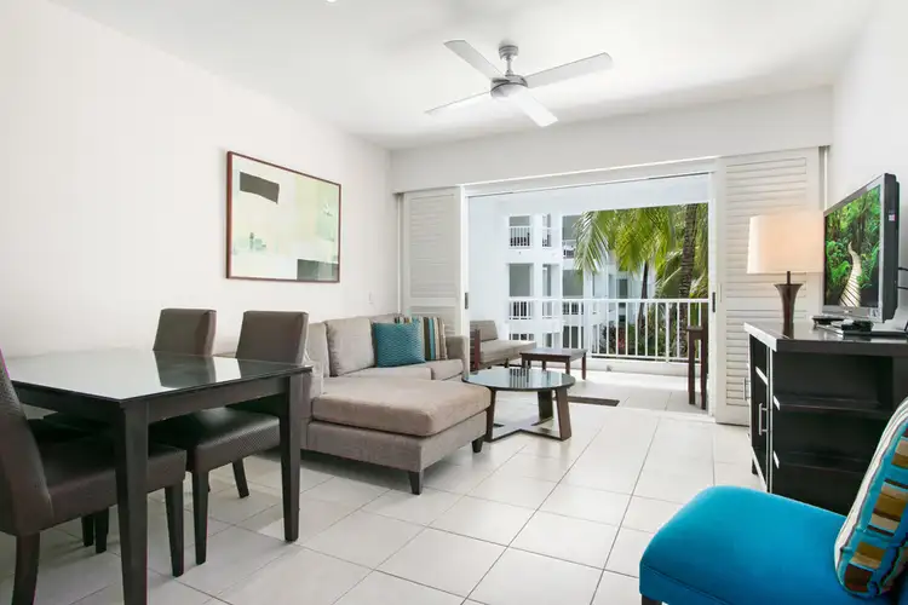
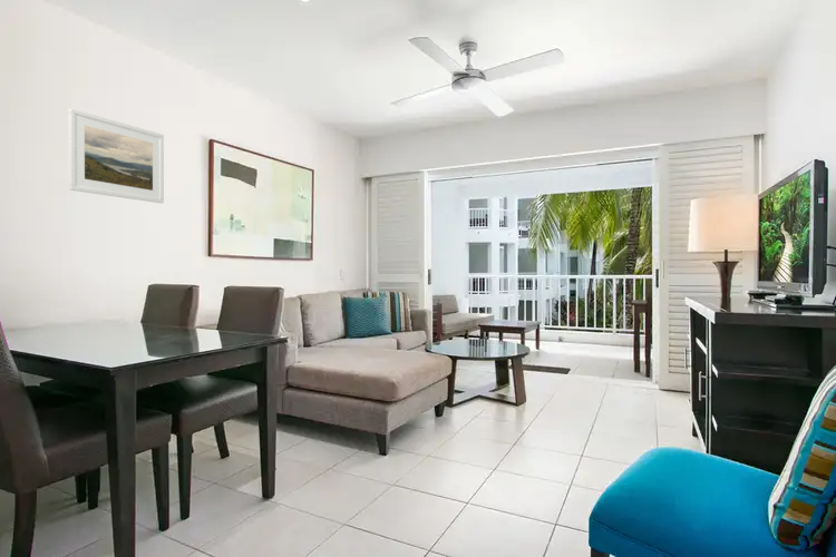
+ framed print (119, 159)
